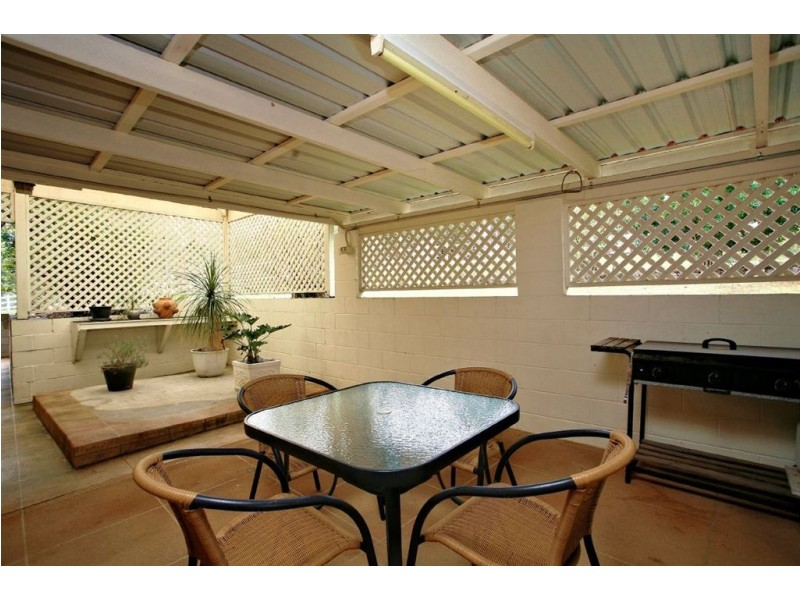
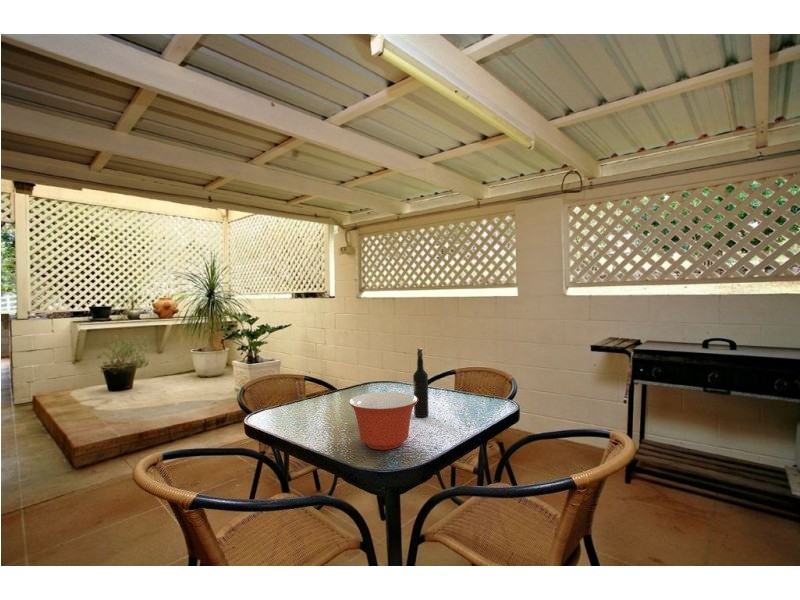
+ wine bottle (420, 382)
+ mixing bowl (383, 421)
